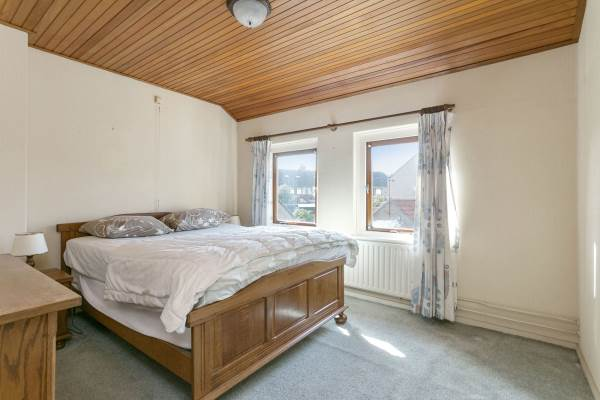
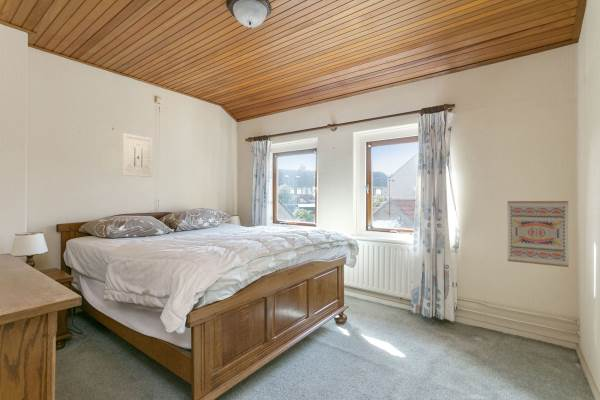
+ wall art (536, 232)
+ wall art (138, 156)
